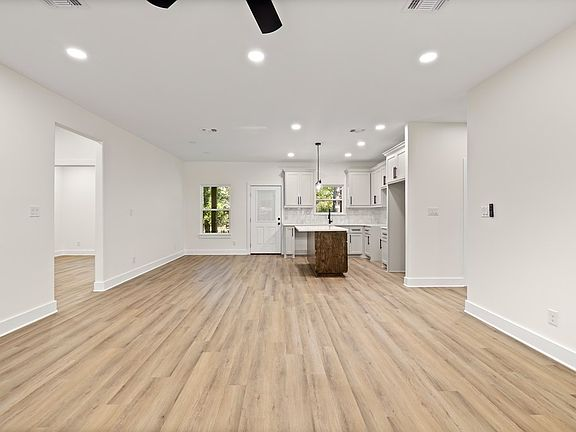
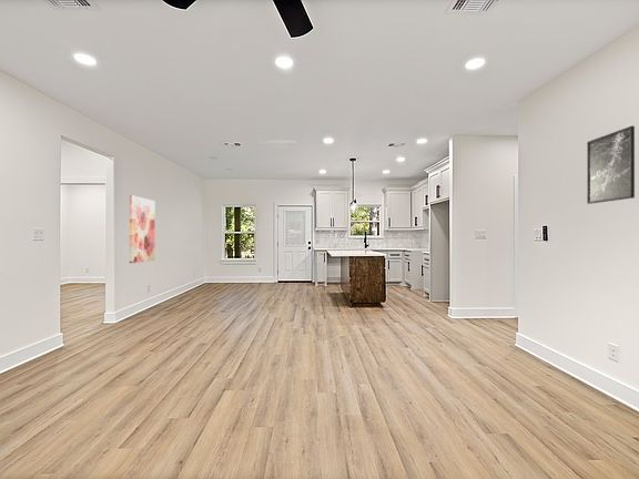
+ wall art (142, 230)
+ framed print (609, 167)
